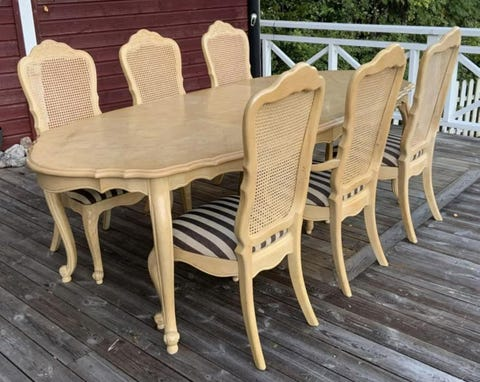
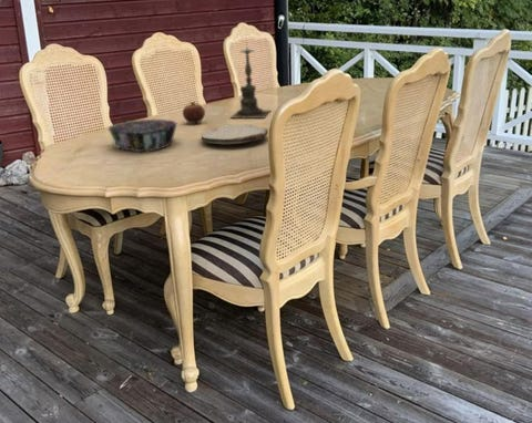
+ plate (234, 134)
+ fruit (193, 112)
+ candle holder (249, 76)
+ decorative bowl (143, 135)
